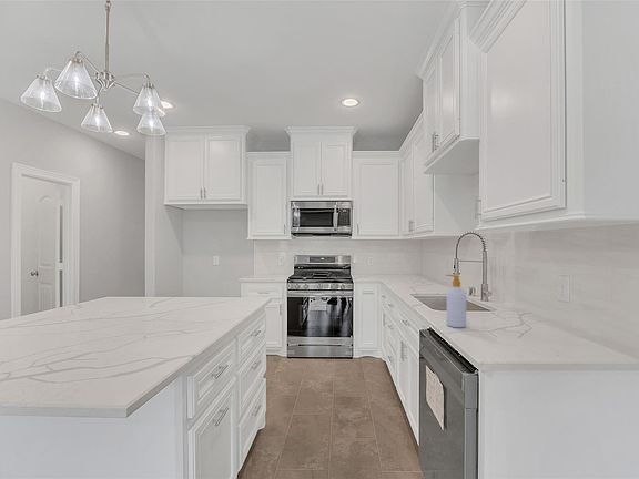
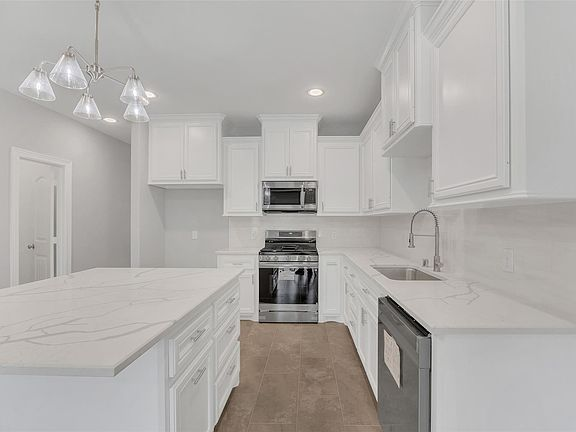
- soap bottle (455, 299)
